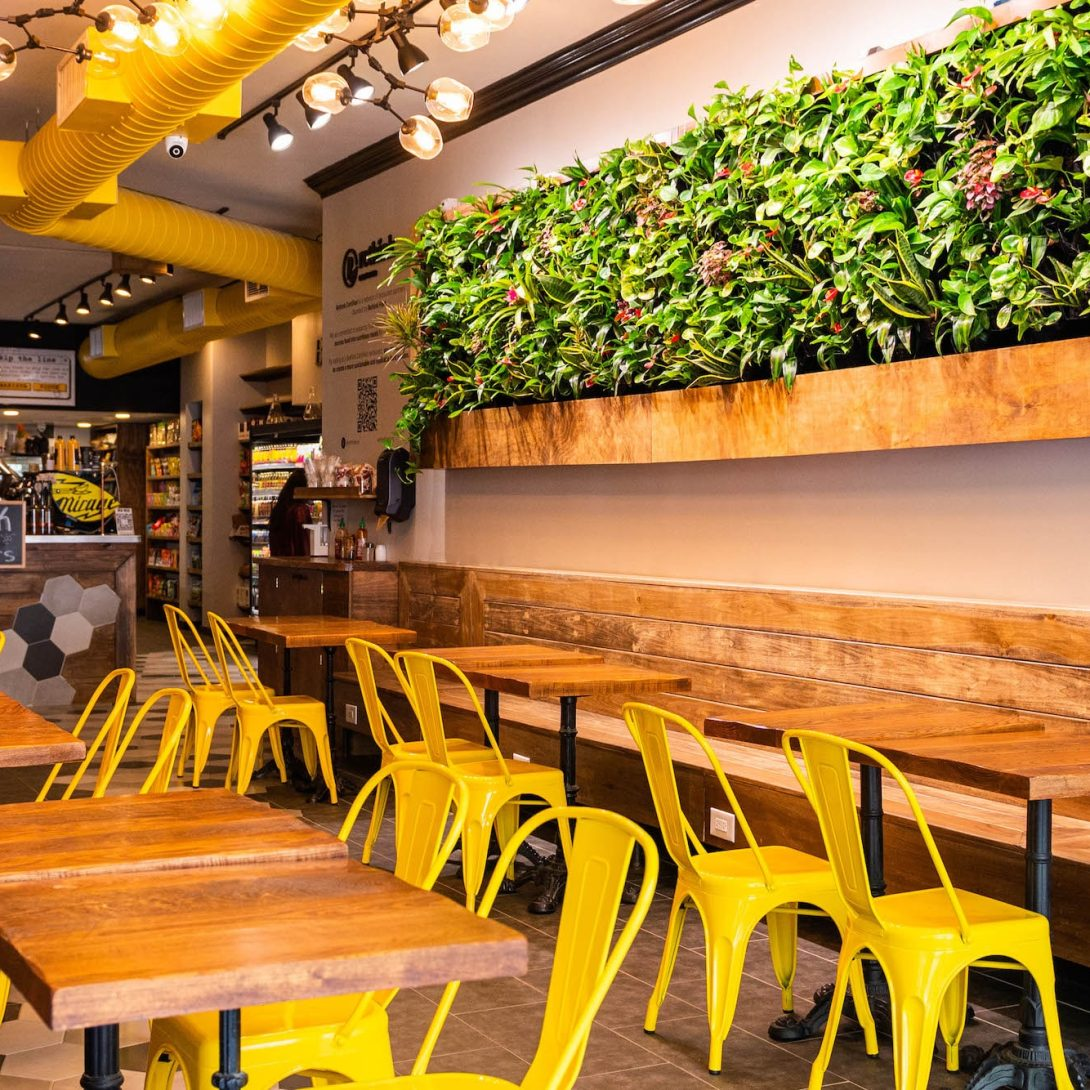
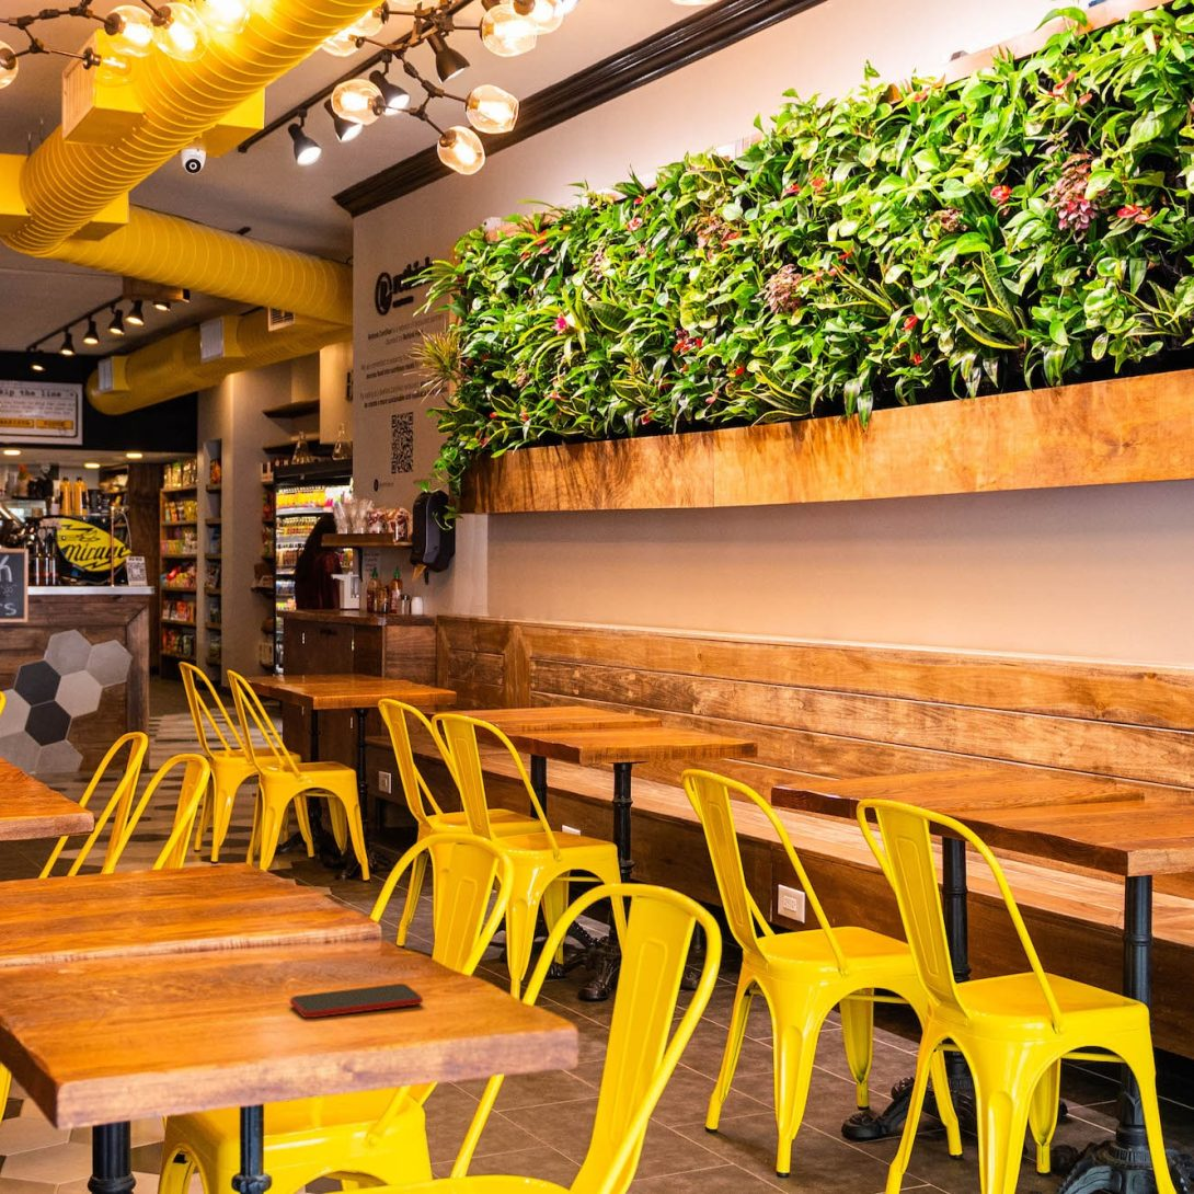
+ smartphone (356, 1000)
